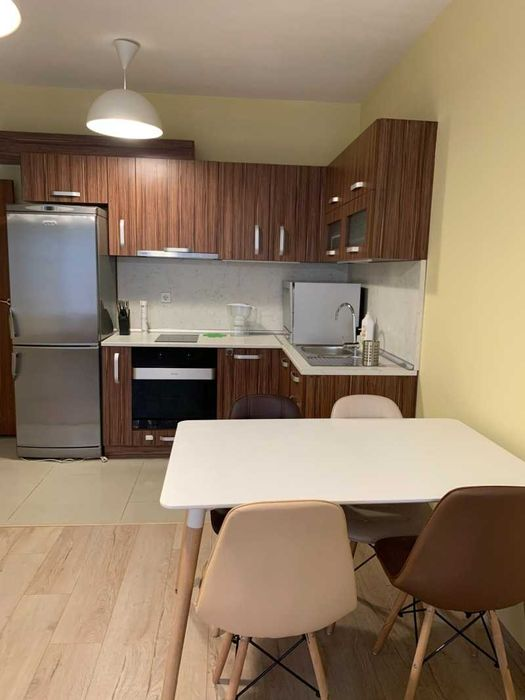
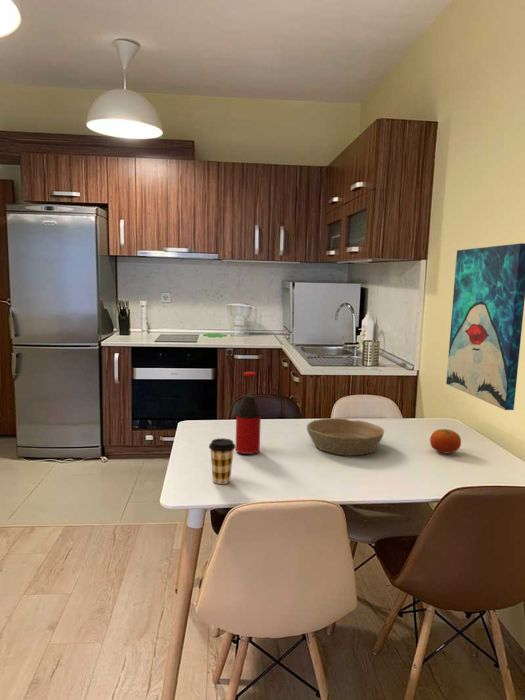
+ wall art (482, 322)
+ fruit (445, 441)
+ bottle (248, 412)
+ coffee cup (221, 461)
+ bowl (345, 436)
